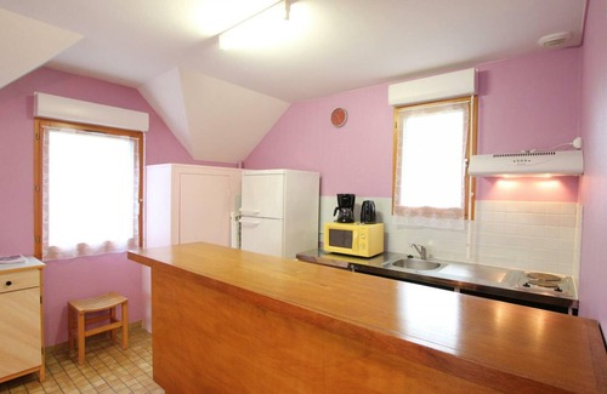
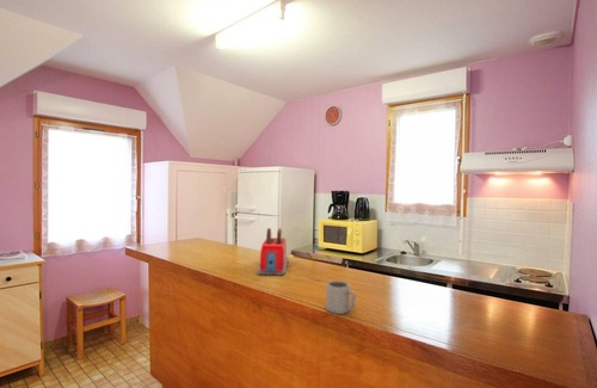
+ toaster (273, 247)
+ cup (340, 297)
